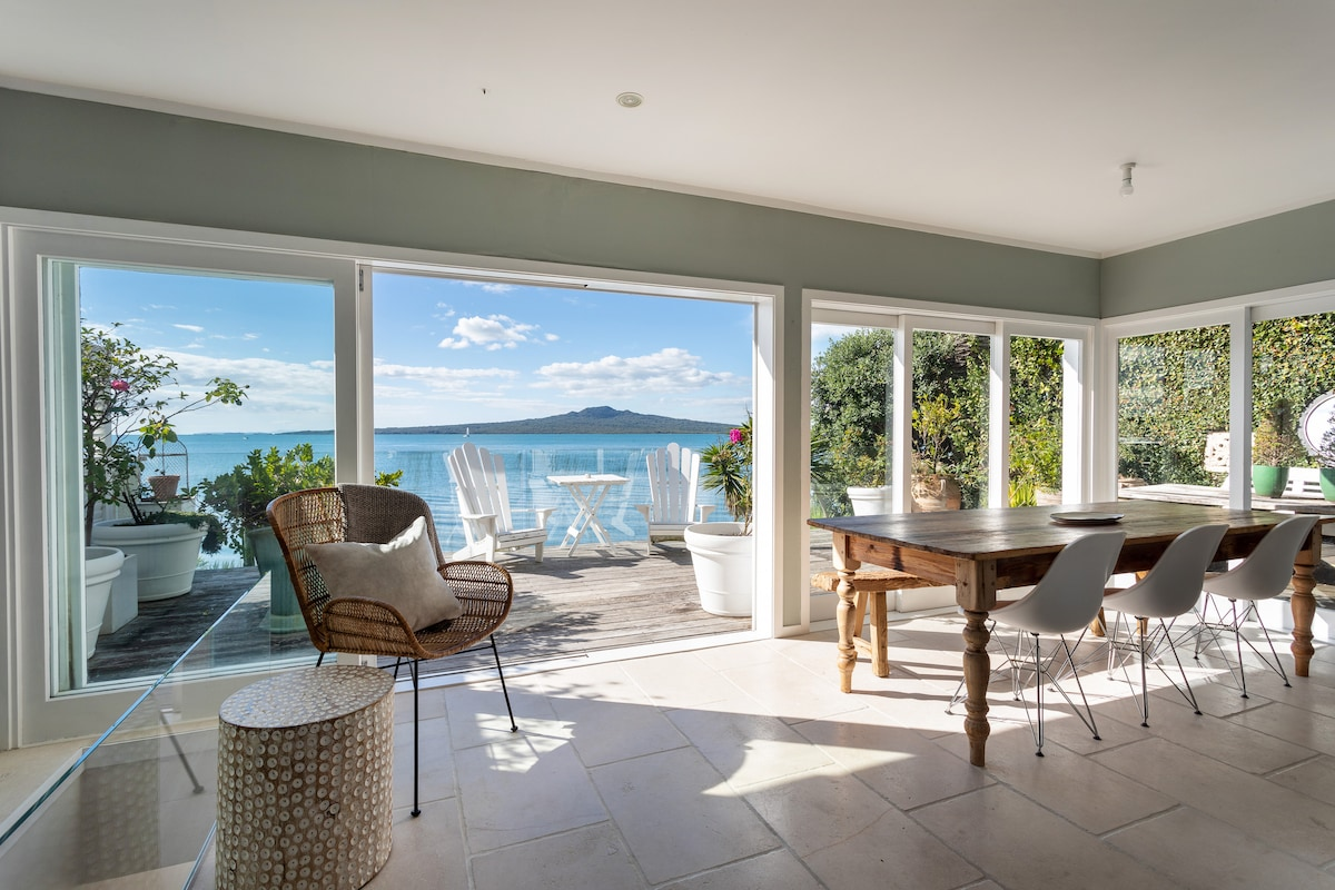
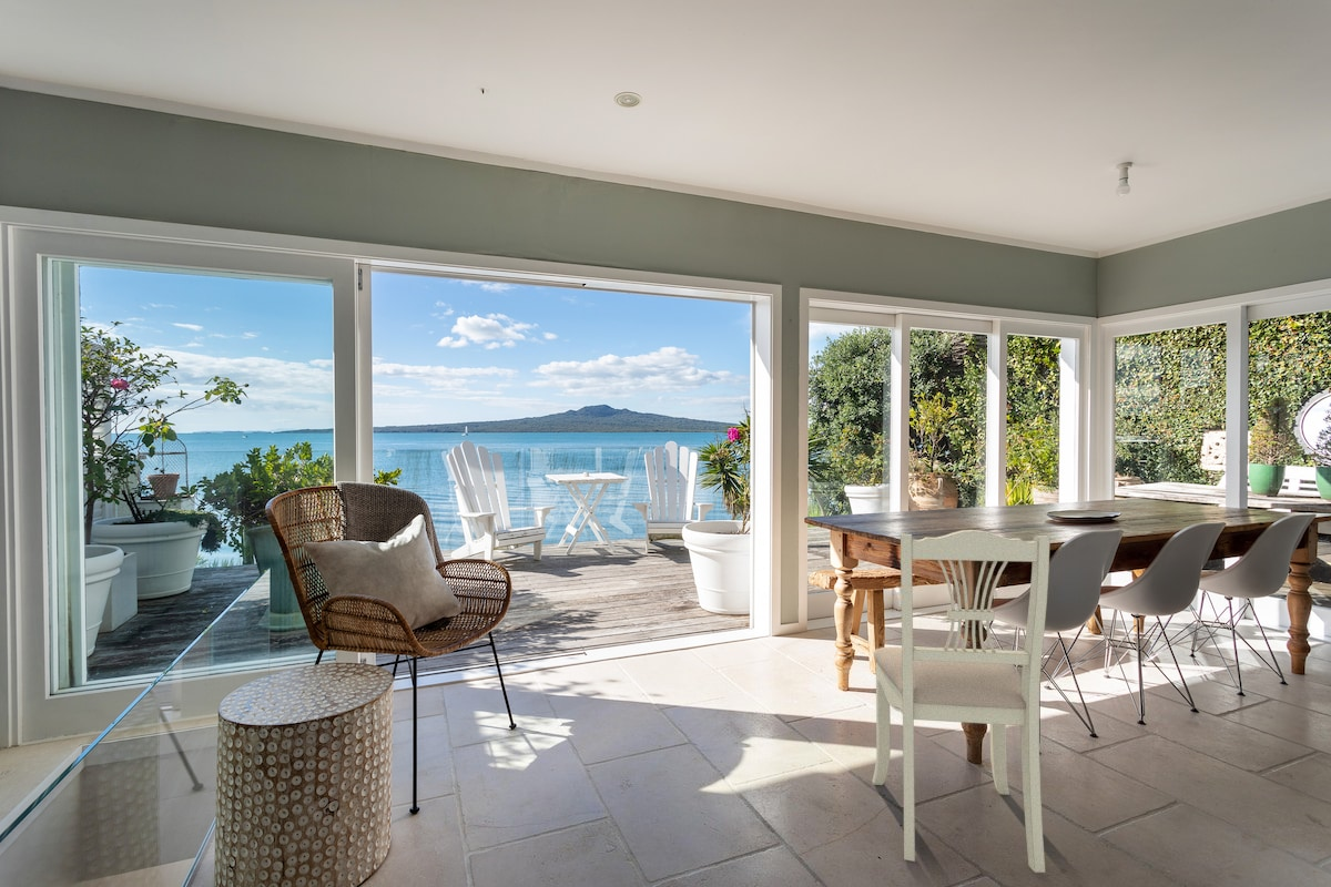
+ dining chair (953, 671)
